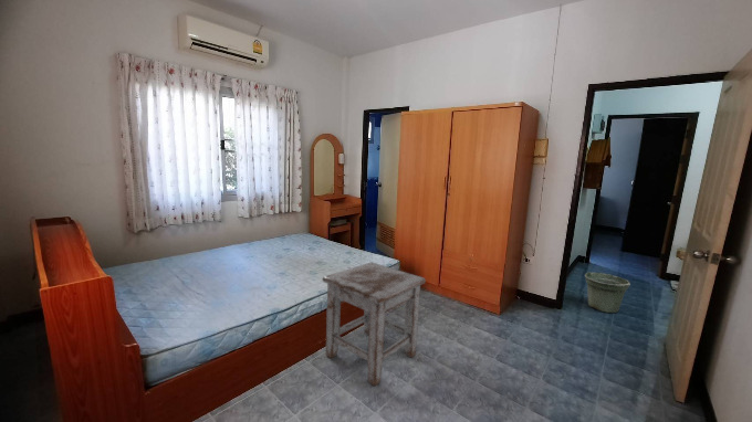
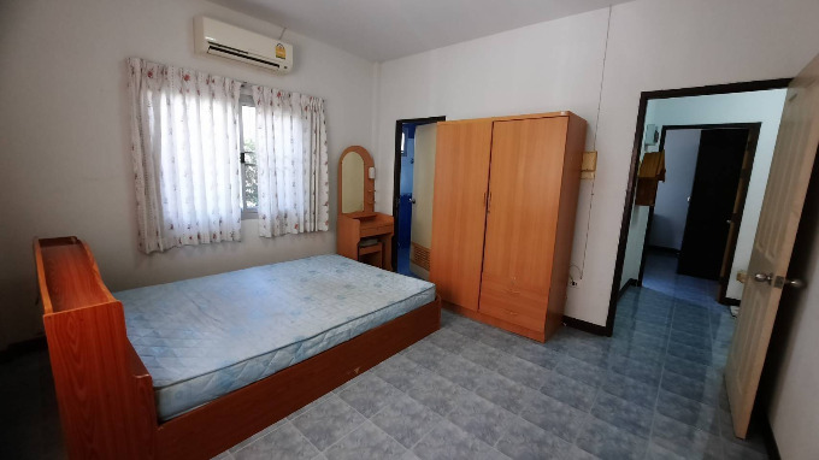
- stool (373, 316)
- flower pot (604, 292)
